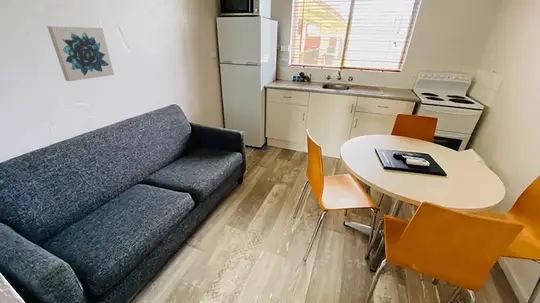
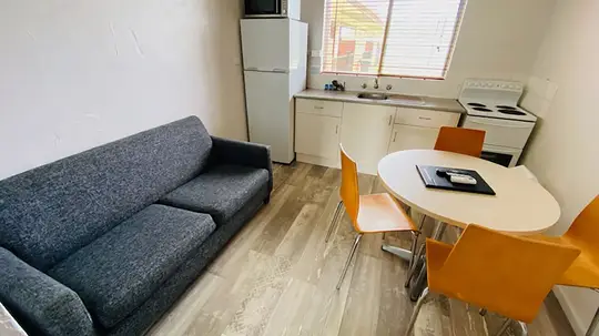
- wall art (84, 53)
